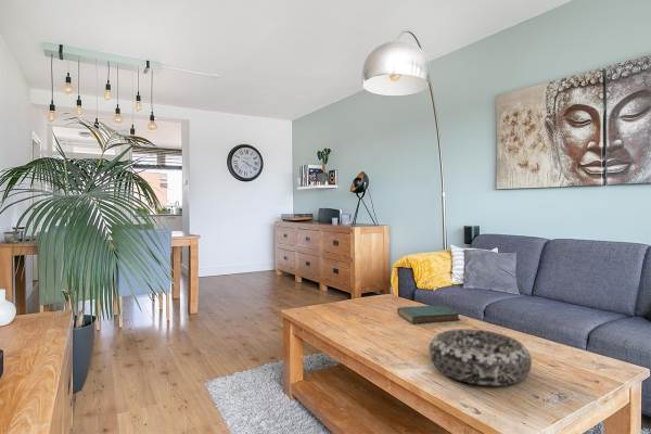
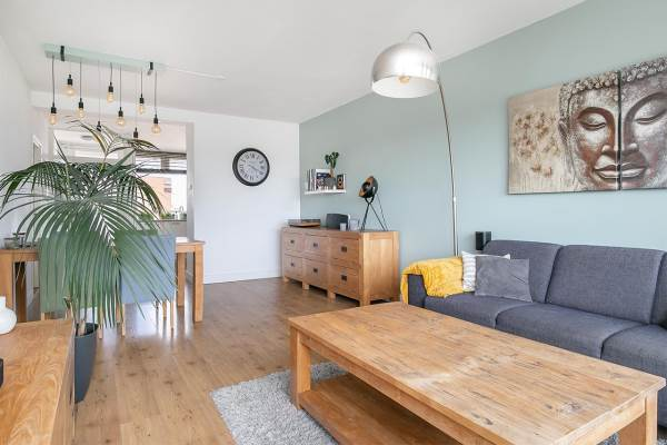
- book (427, 312)
- decorative bowl (477, 355)
